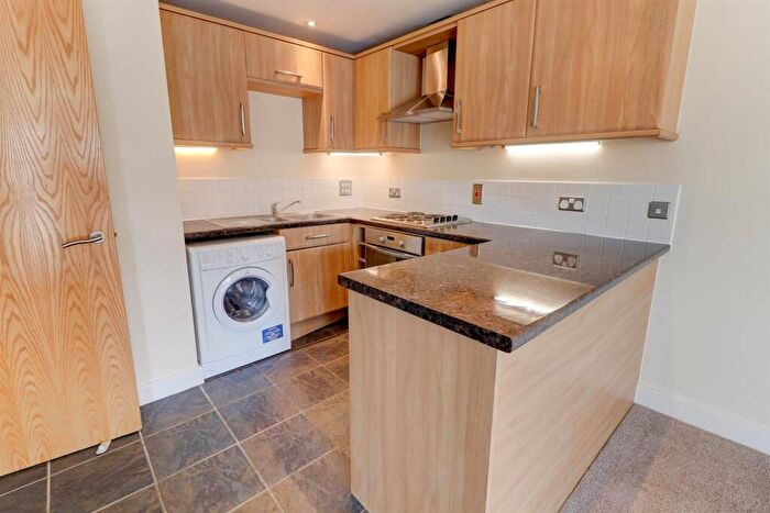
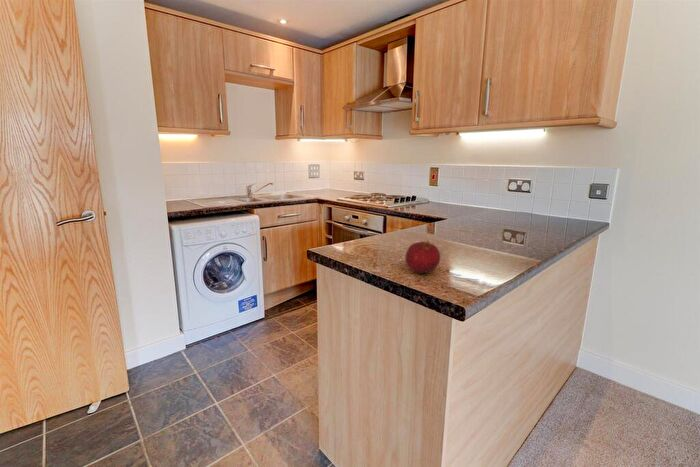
+ fruit (422, 256)
